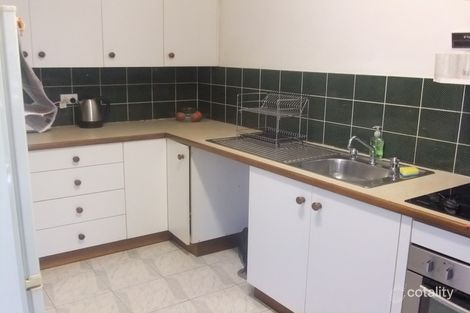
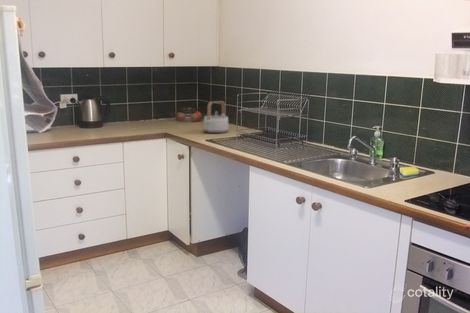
+ teapot (214, 116)
